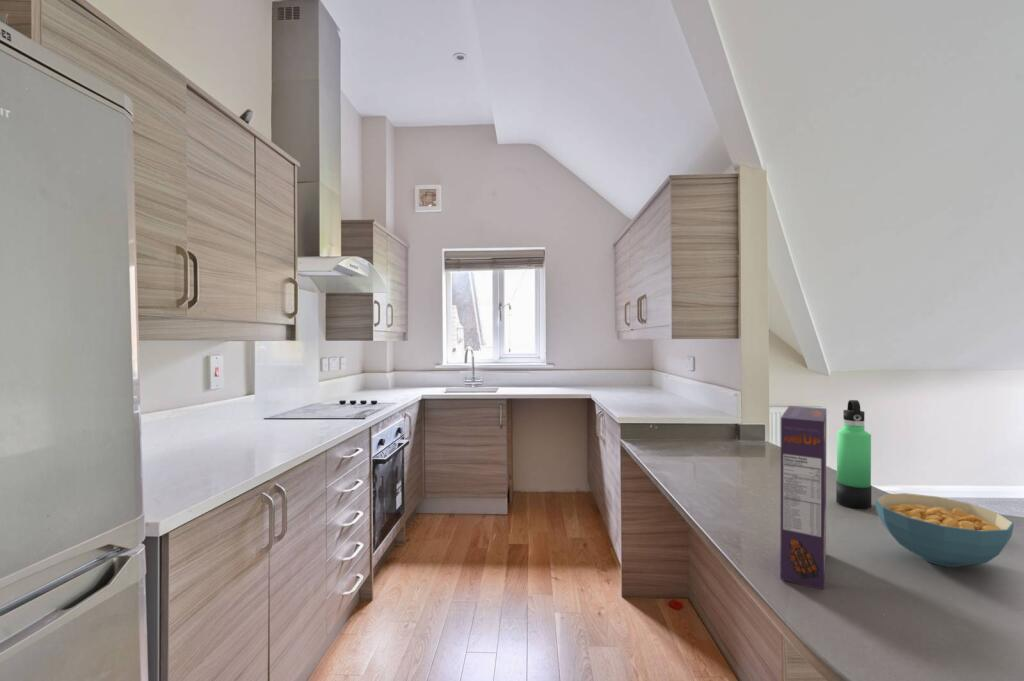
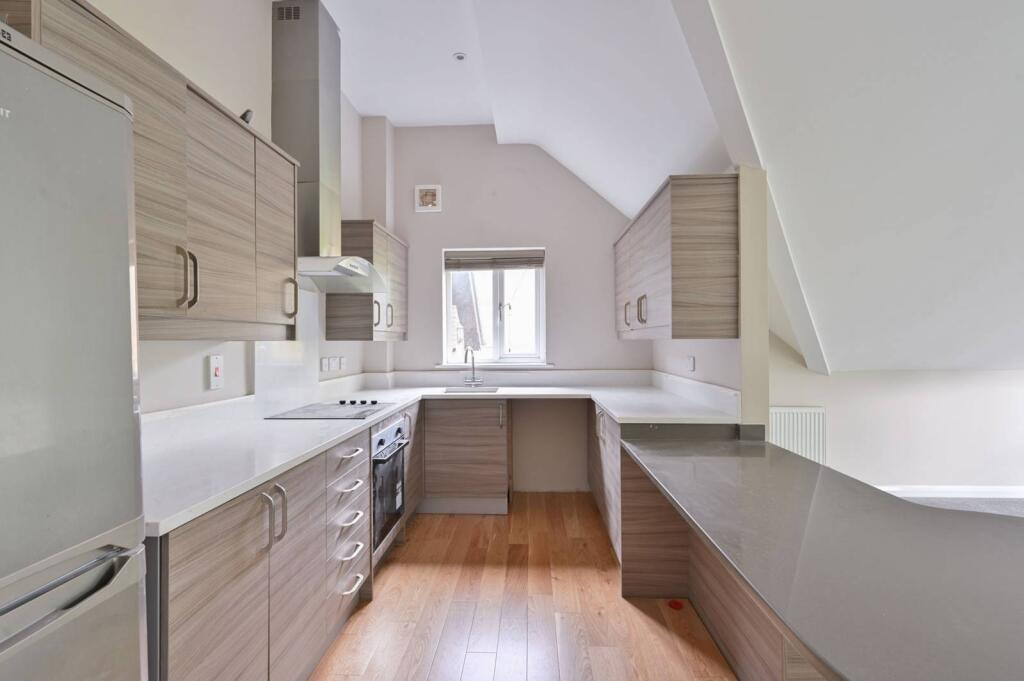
- cereal box (804, 489)
- cereal bowl (939, 534)
- thermos bottle (853, 452)
